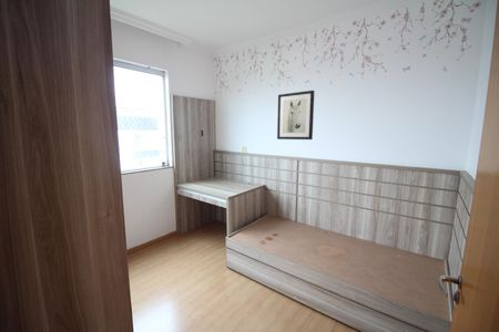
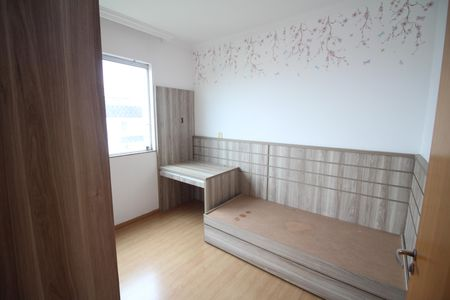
- wall art (294, 116)
